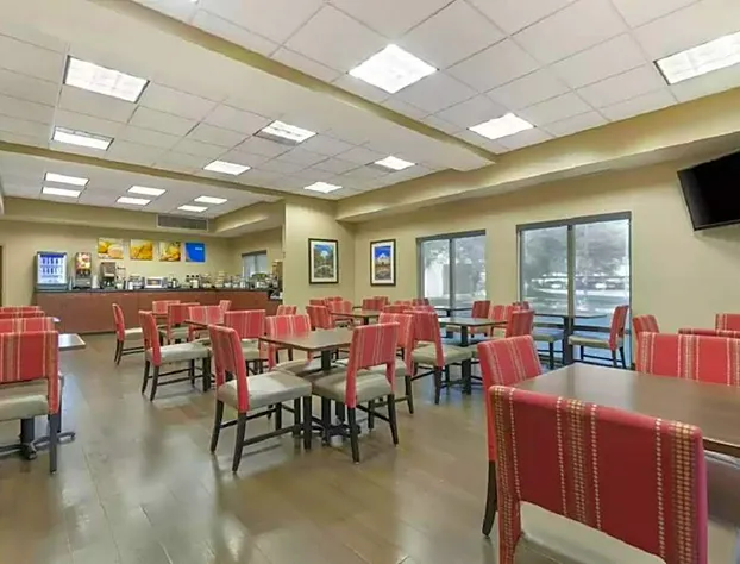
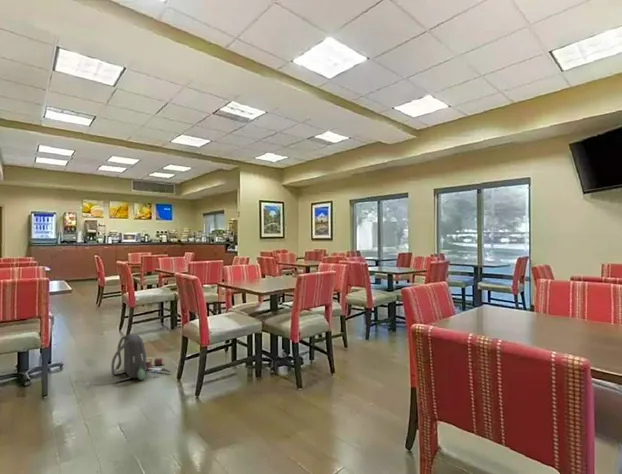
+ backpack (140, 353)
